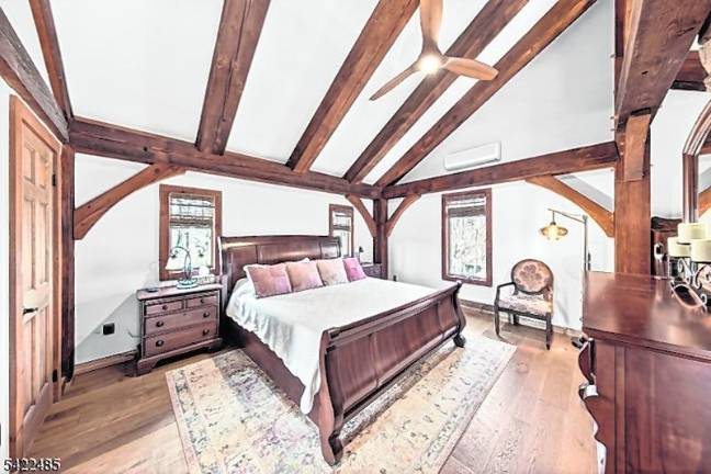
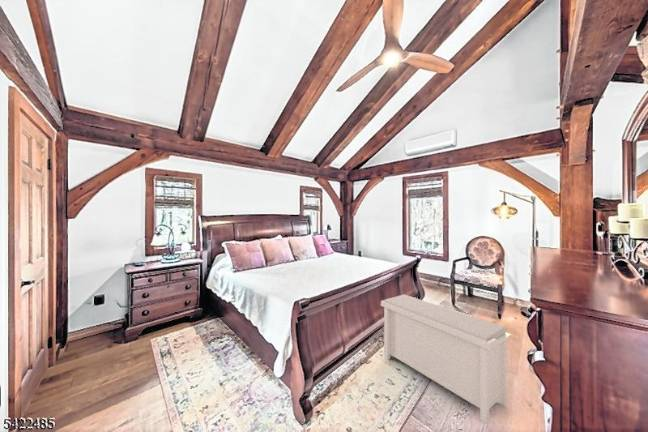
+ bench (436, 344)
